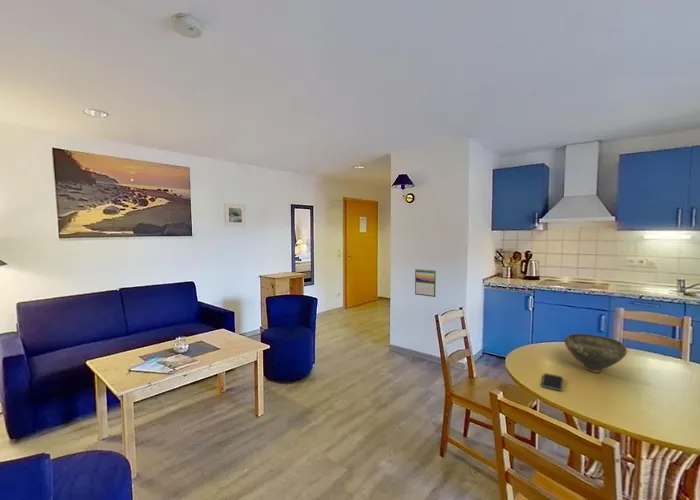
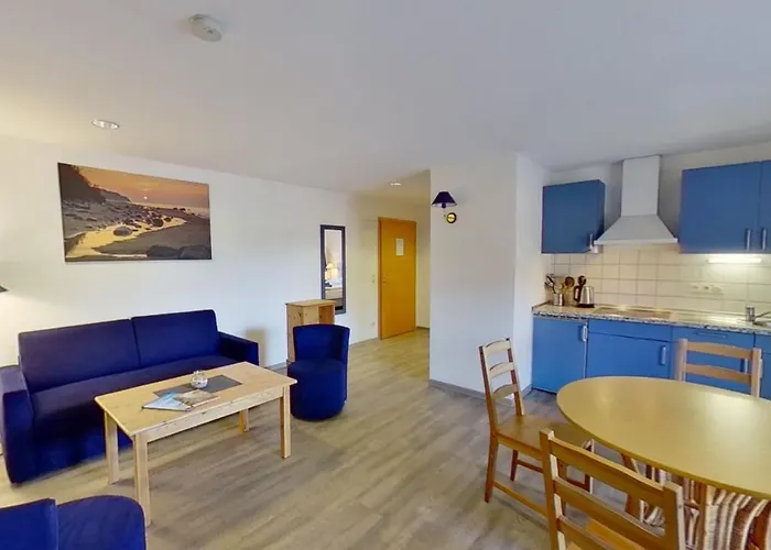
- smartphone (552, 381)
- bowl (594, 355)
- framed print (235, 215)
- calendar (425, 282)
